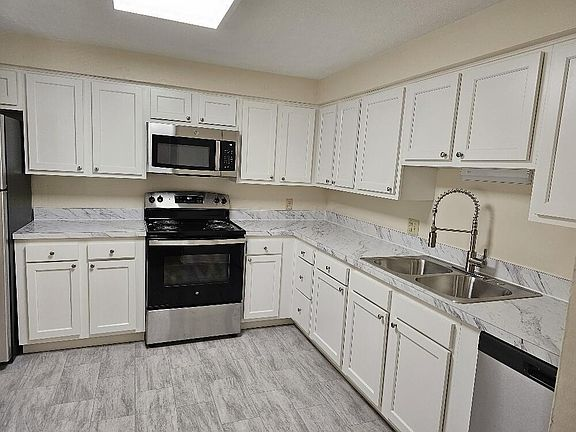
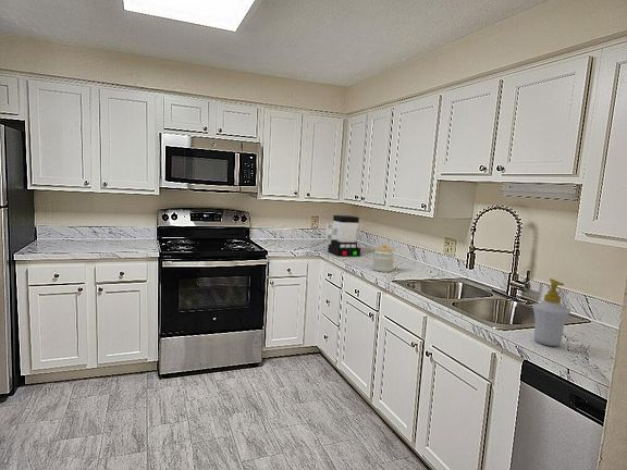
+ jar (383, 257)
+ coffee maker (342, 235)
+ soap bottle (551, 311)
